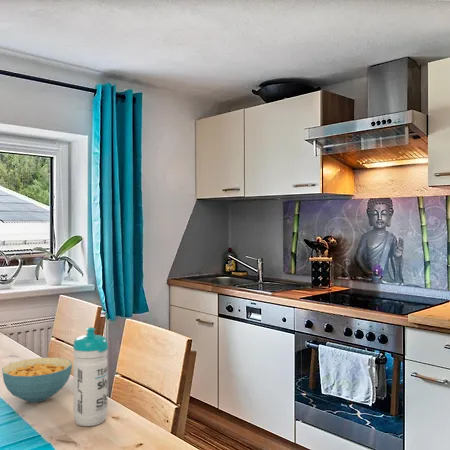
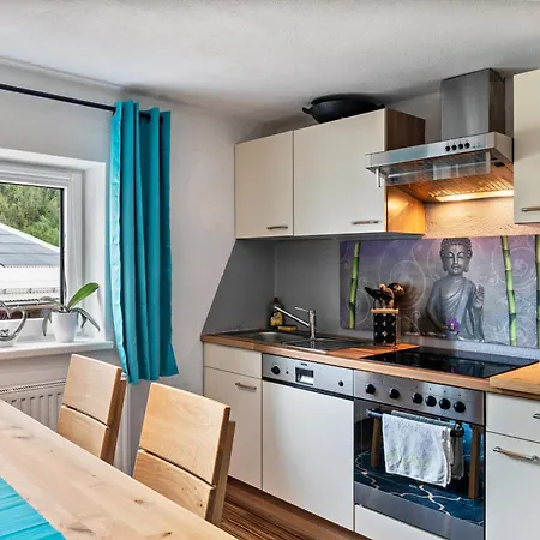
- cereal bowl (37, 382)
- water bottle (90, 374)
